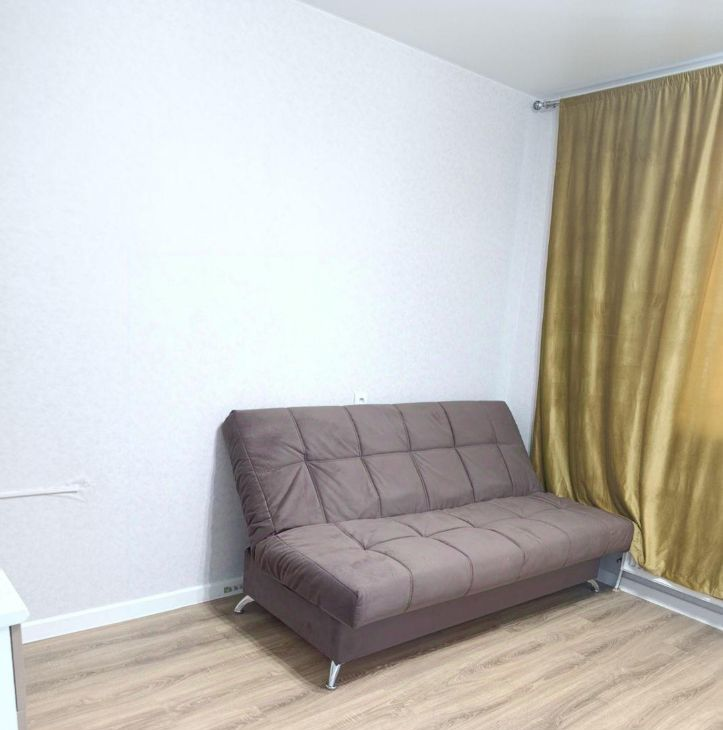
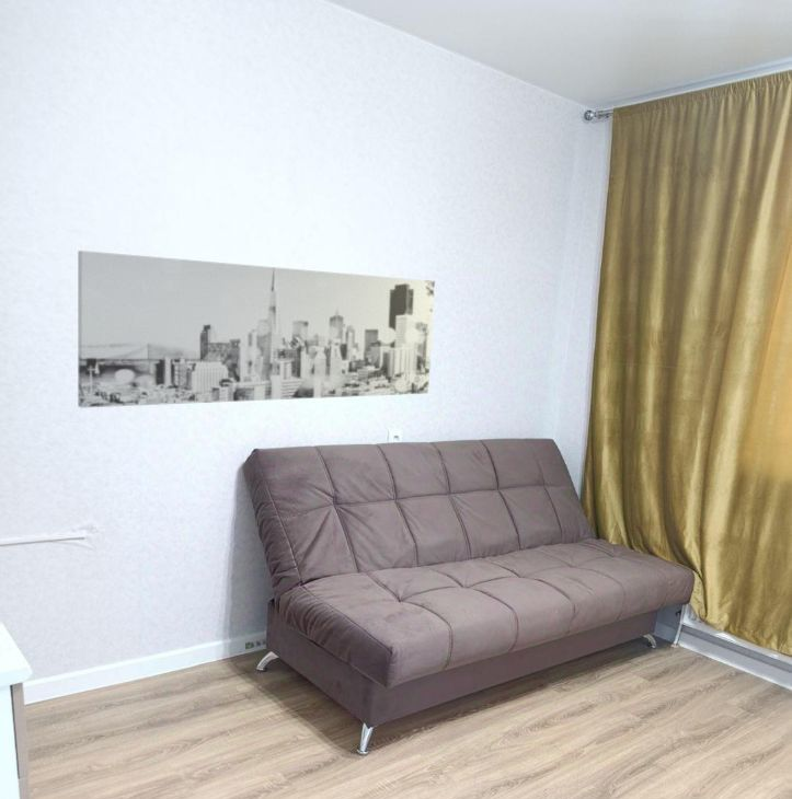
+ wall art (283, 334)
